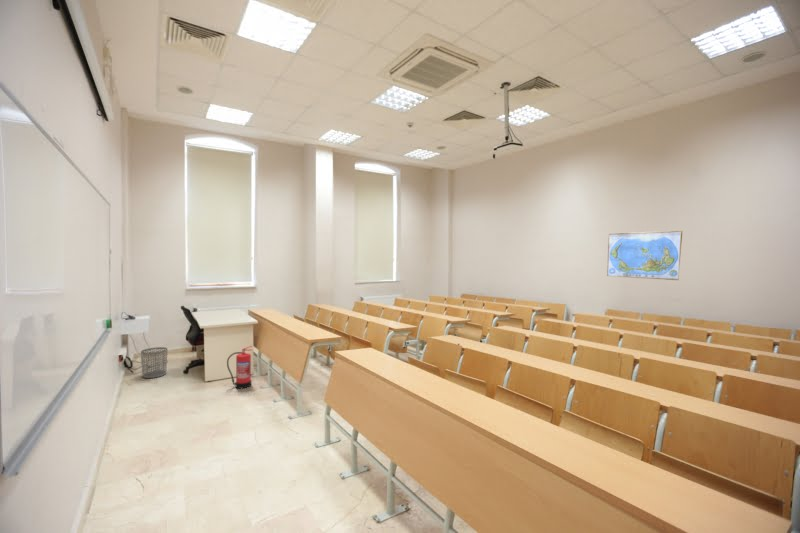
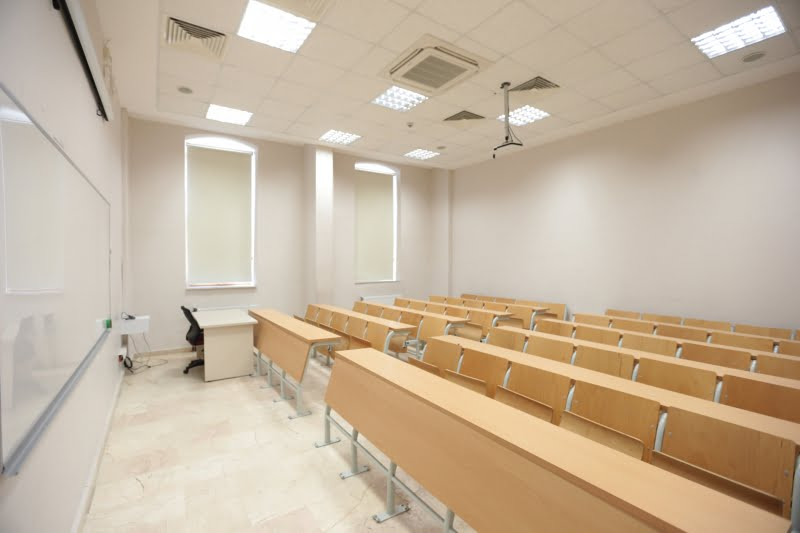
- waste bin (154, 363)
- world map (641, 255)
- fire extinguisher (239, 366)
